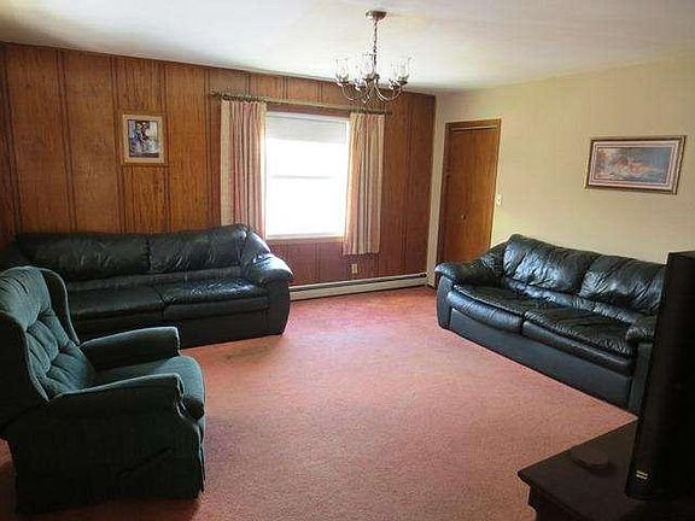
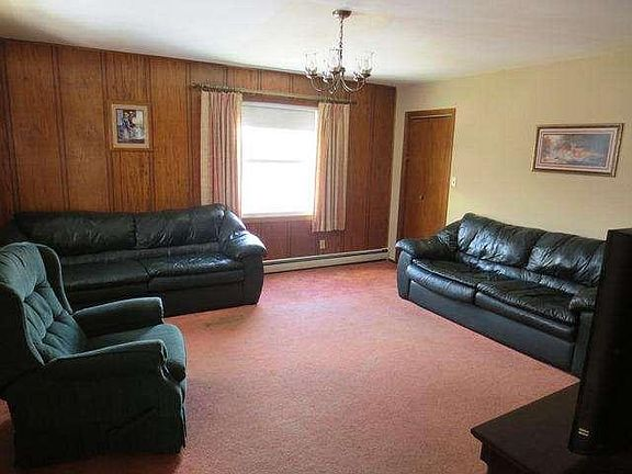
- coaster (588, 456)
